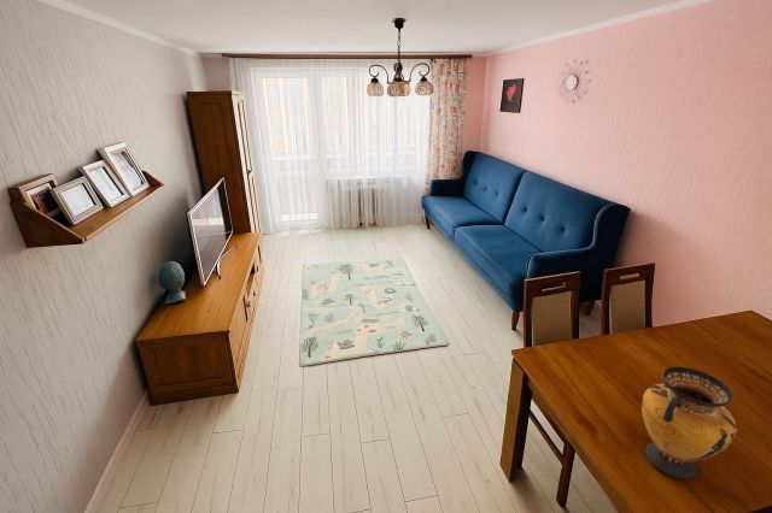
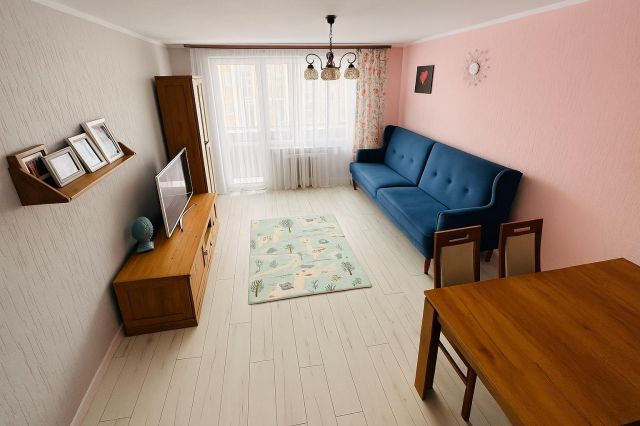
- vase (682, 424)
